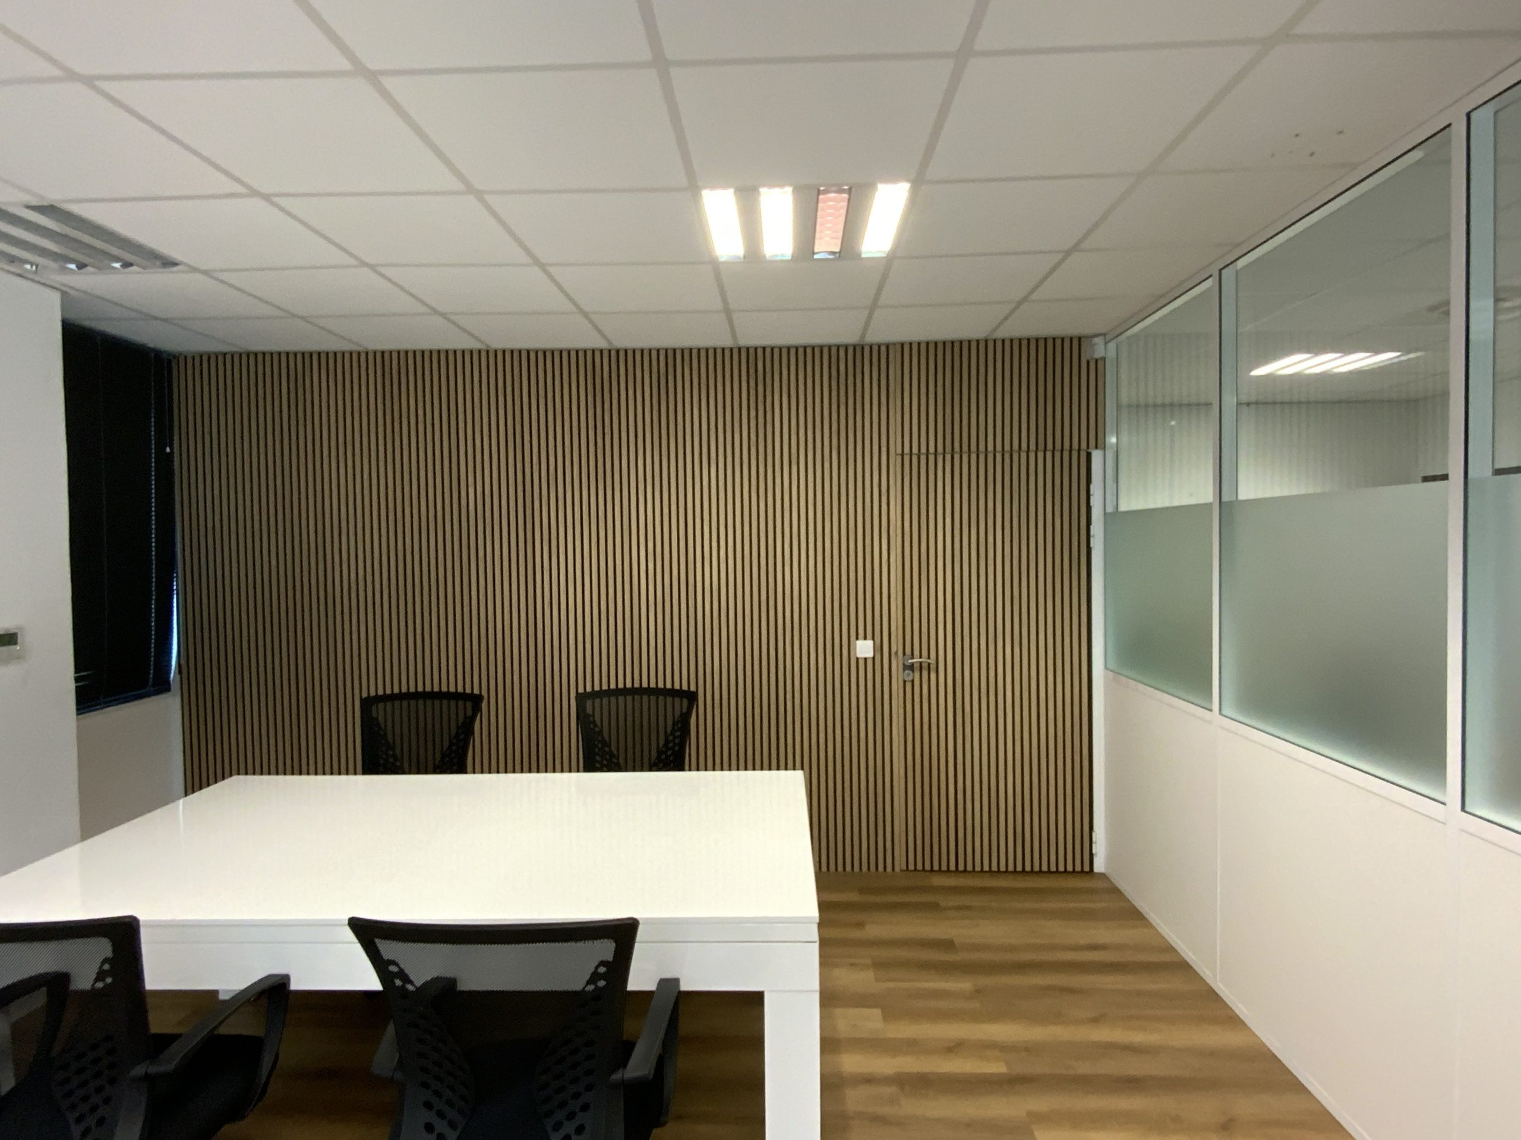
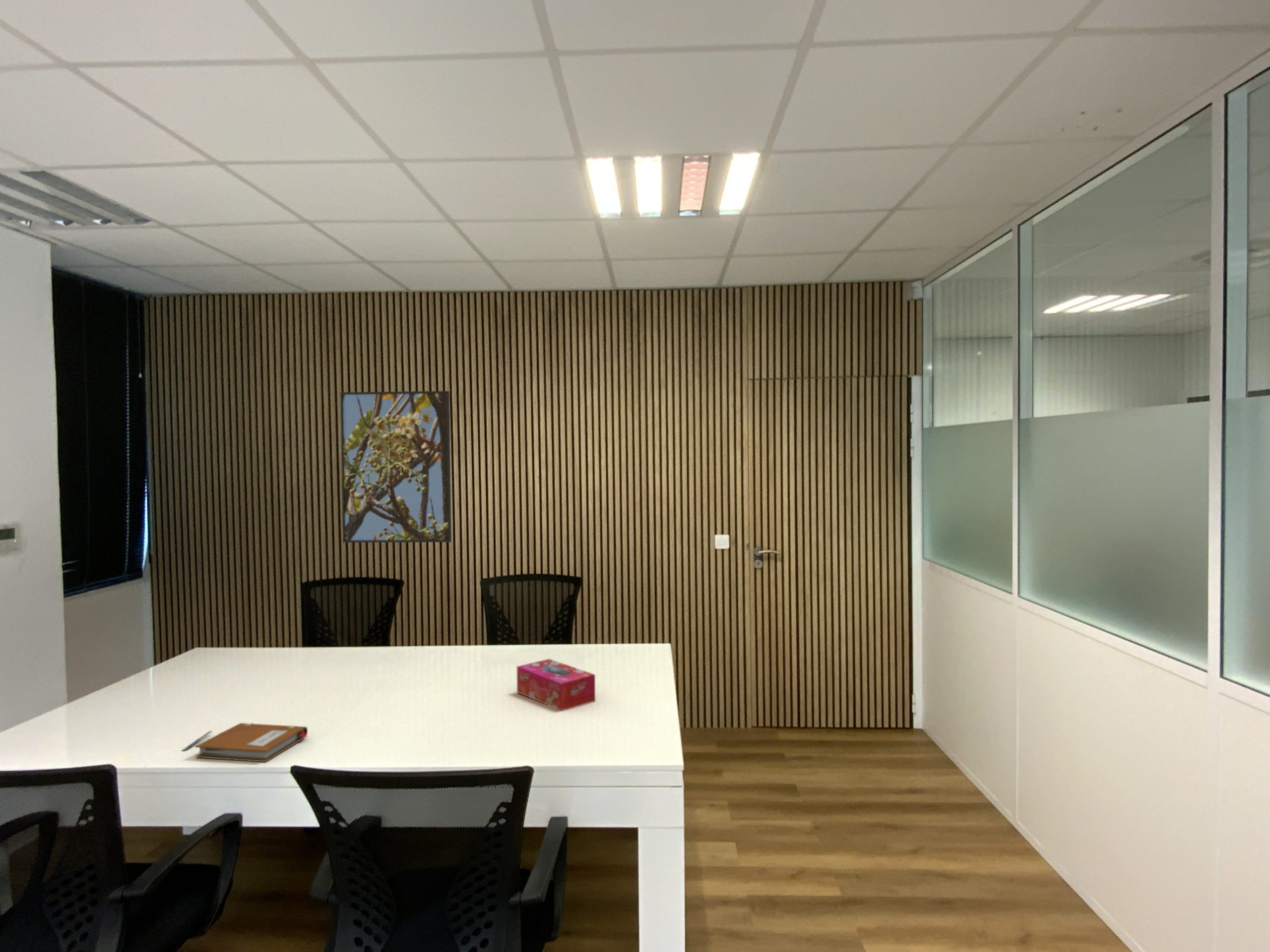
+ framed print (396, 467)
+ notebook (255, 741)
+ pen (198, 740)
+ tissue box (555, 683)
